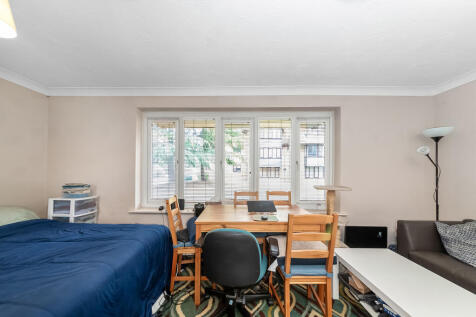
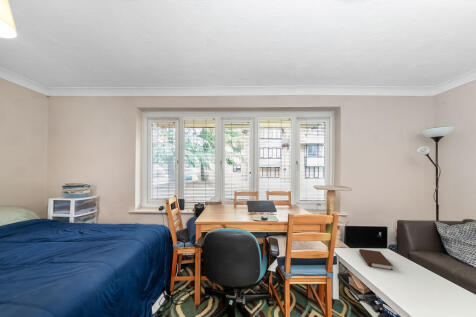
+ book (374, 258)
